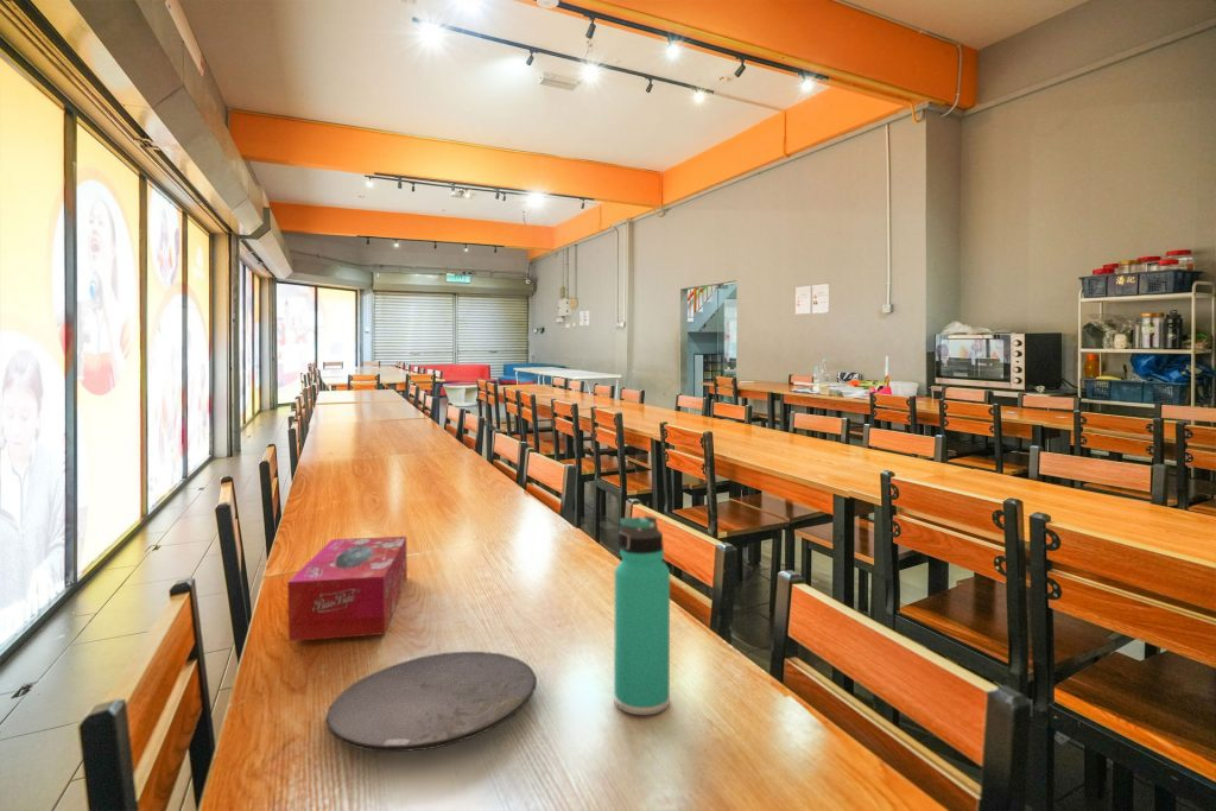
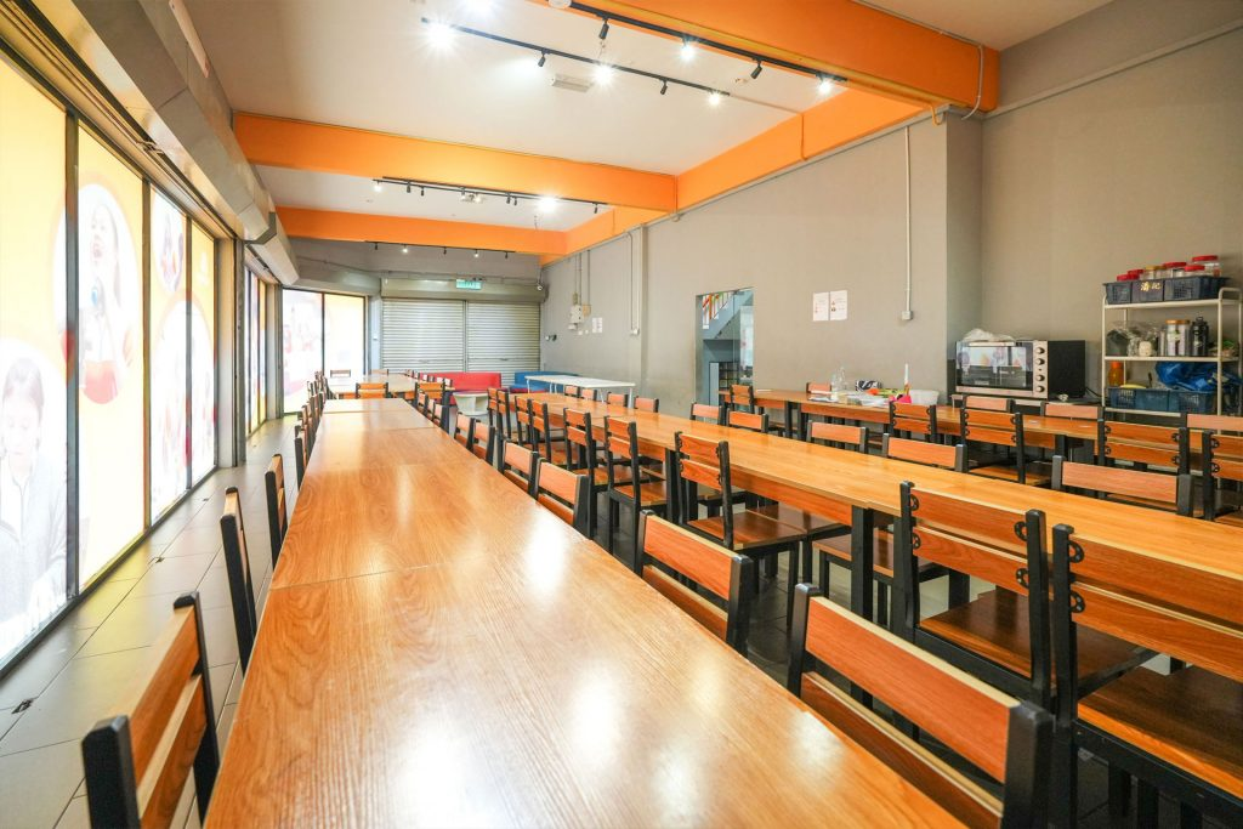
- tissue box (355, 581)
- plate (436, 693)
- thermos bottle (641, 609)
